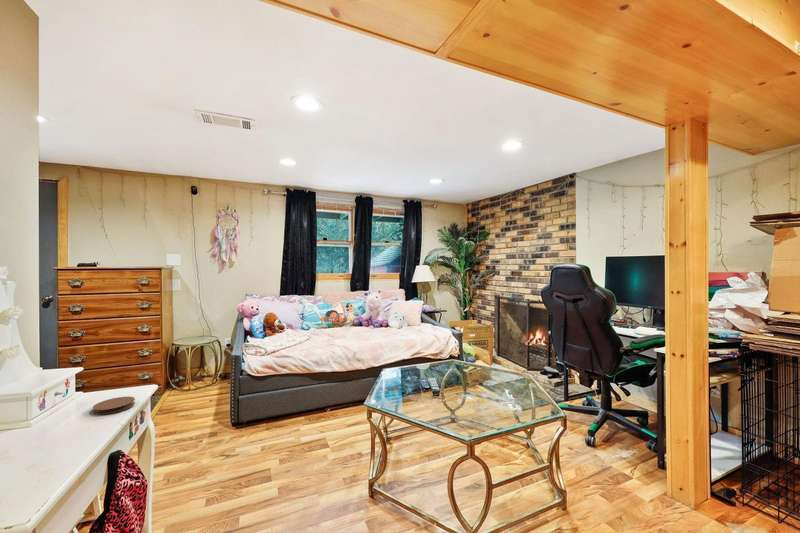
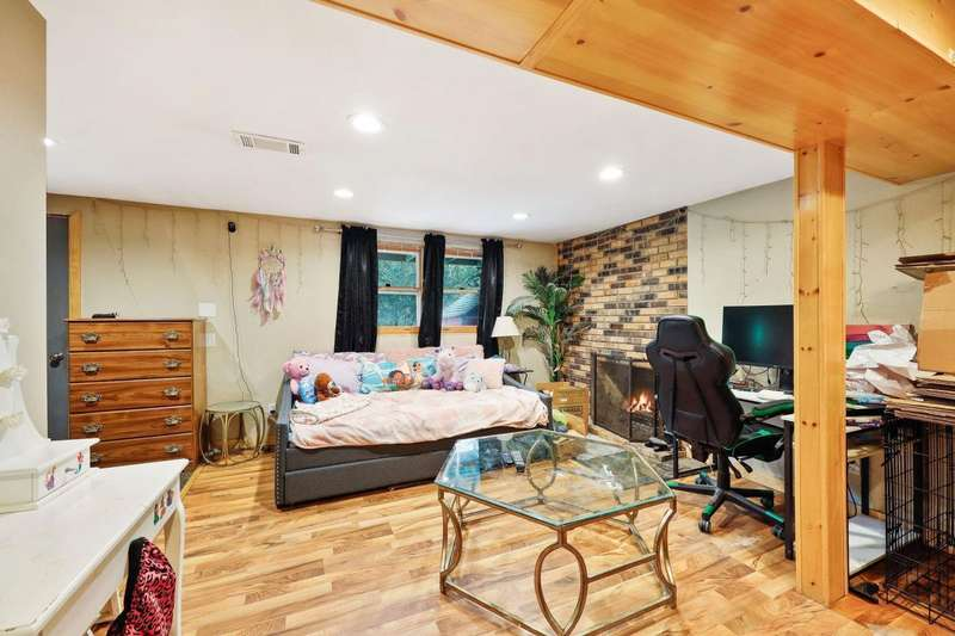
- coaster (114, 405)
